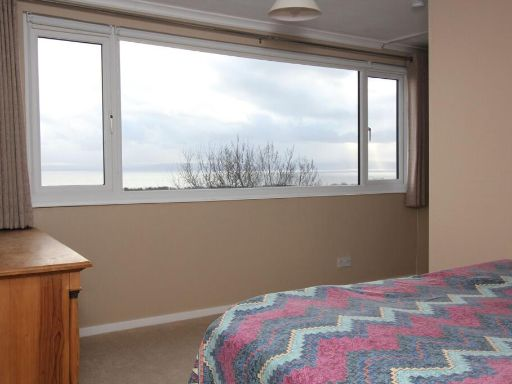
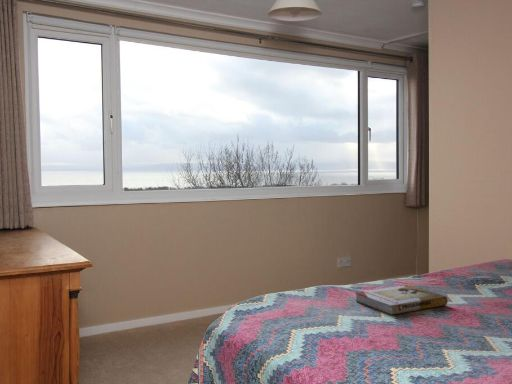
+ book (400, 298)
